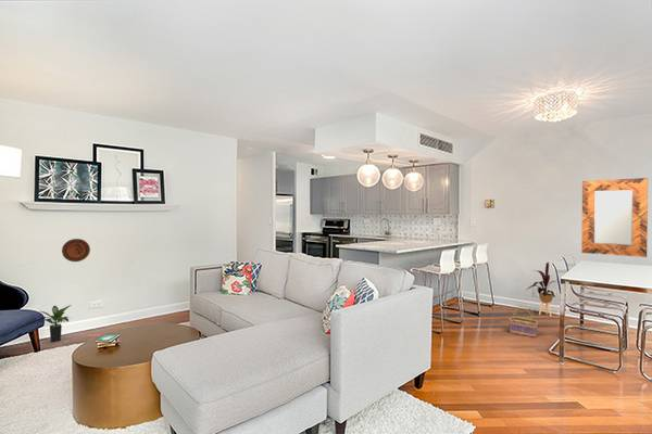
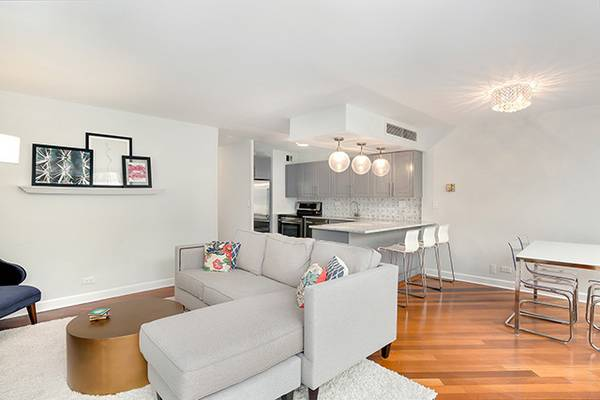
- home mirror (613, 217)
- decorative plate (76, 250)
- potted plant (54, 323)
- house plant (542, 288)
- basket (523, 320)
